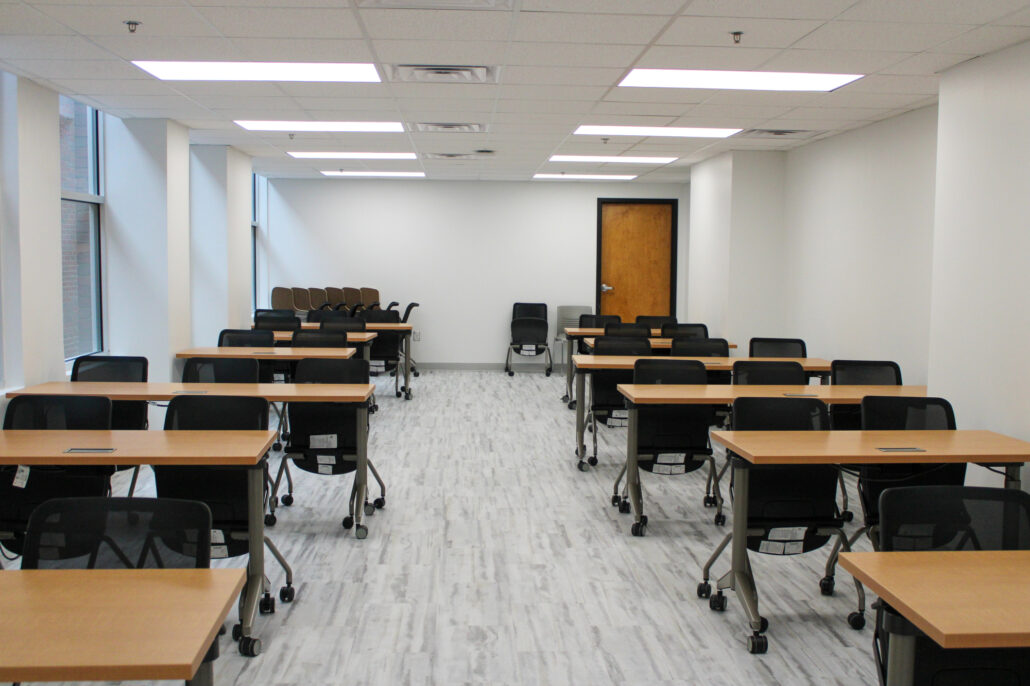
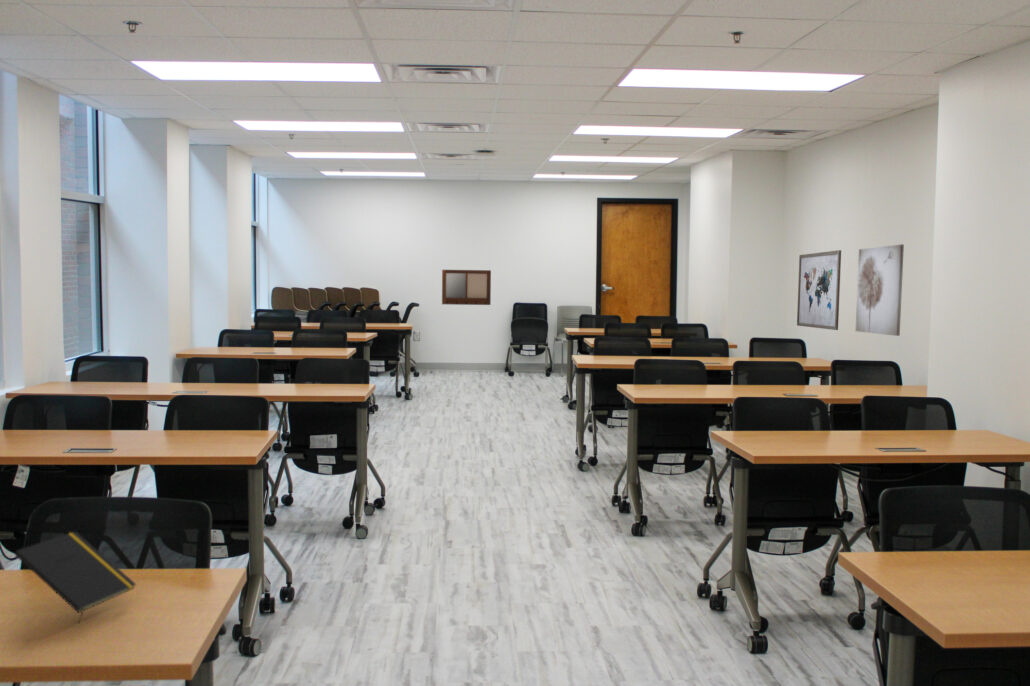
+ notepad (76, 576)
+ writing board (466, 287)
+ wall art (817, 290)
+ wall art (878, 290)
